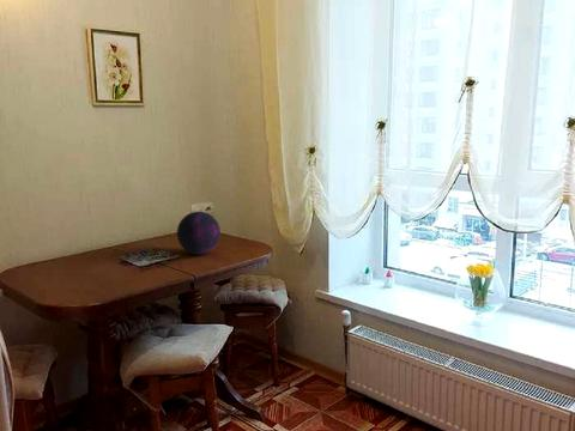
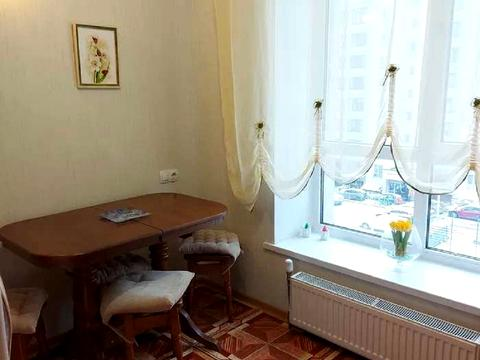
- decorative orb (198, 232)
